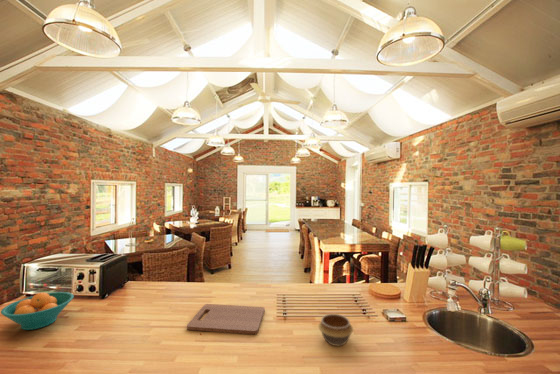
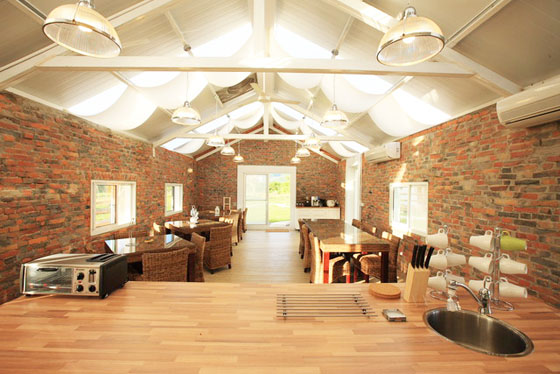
- cutting board (228, 317)
- fruit bowl (39, 308)
- bowl (335, 330)
